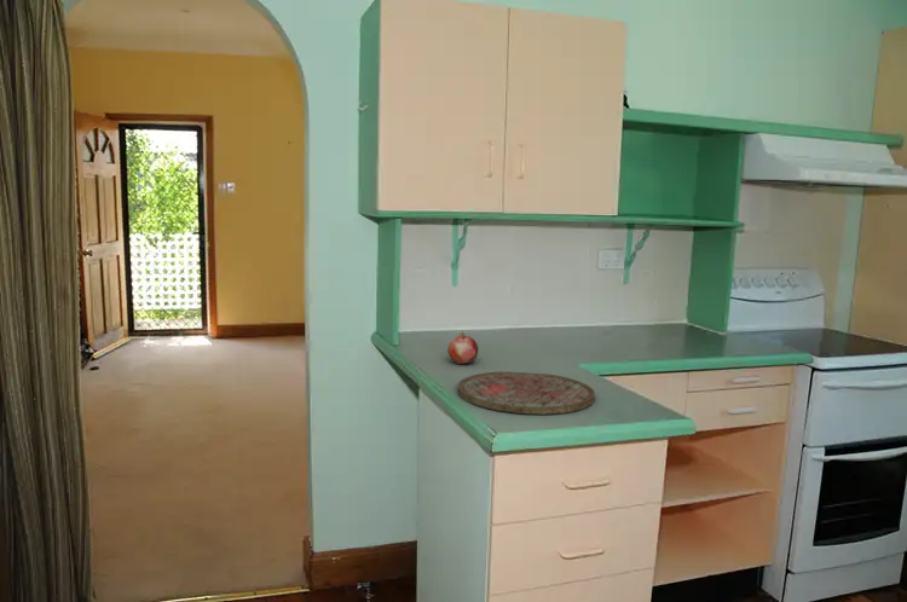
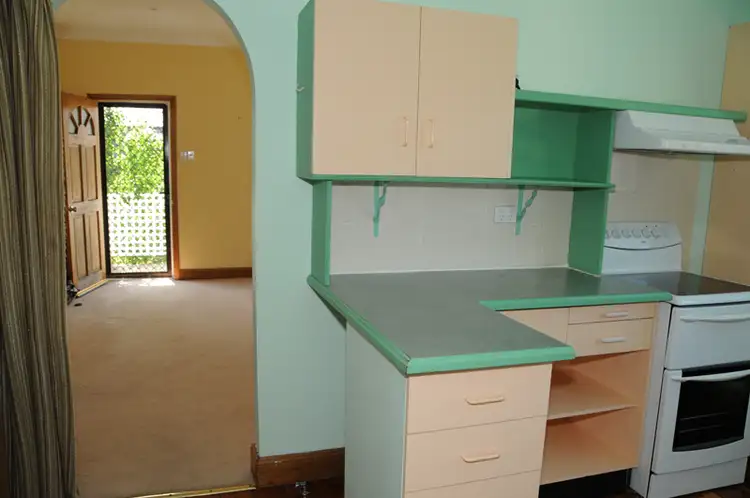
- fruit (462, 346)
- cutting board (525, 390)
